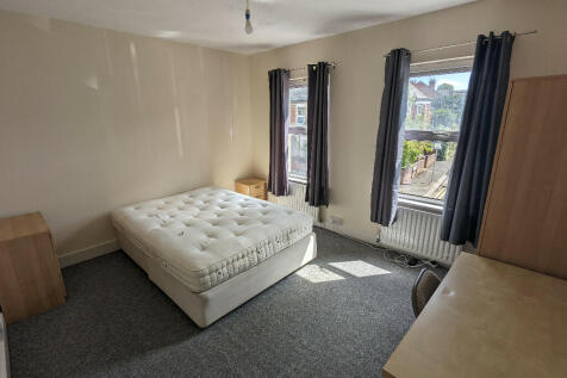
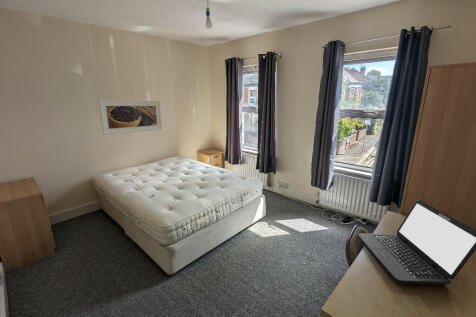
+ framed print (133, 116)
+ laptop (409, 236)
